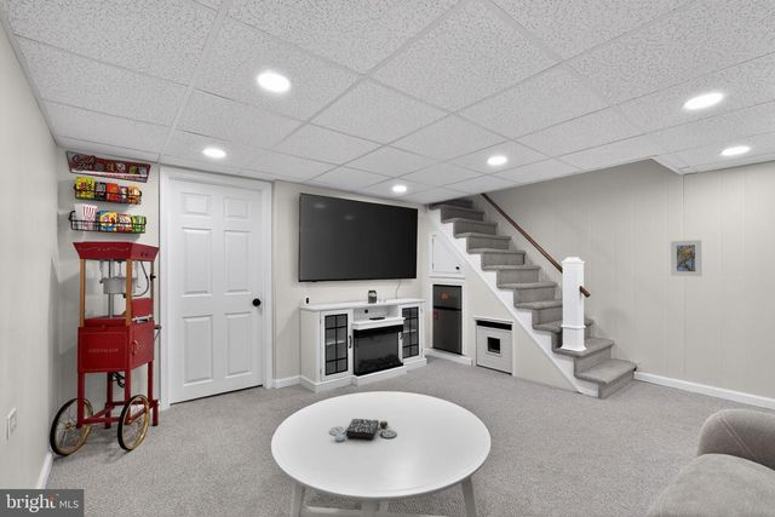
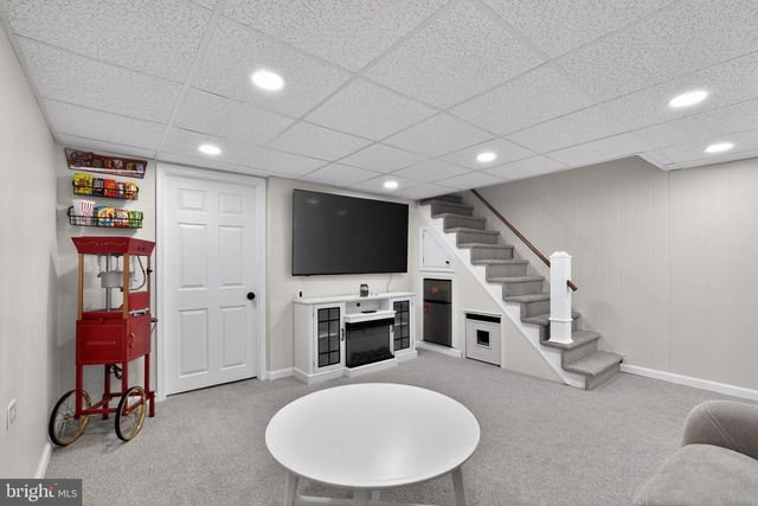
- board game (362, 429)
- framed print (685, 258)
